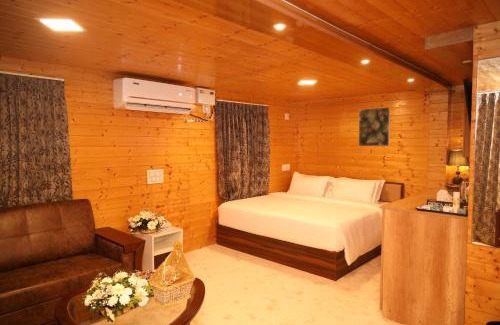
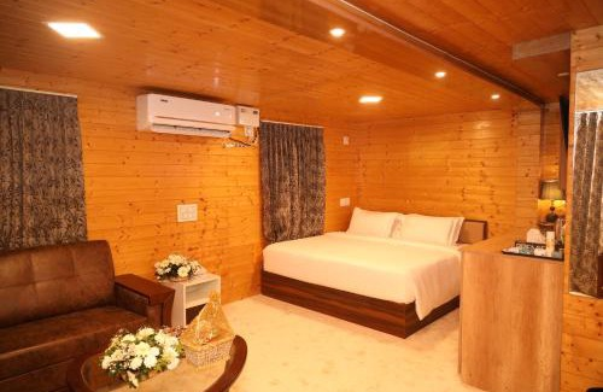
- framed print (373, 127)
